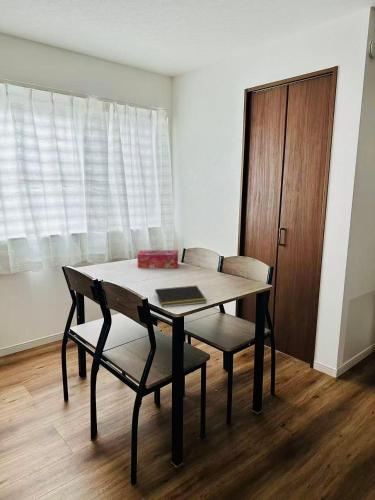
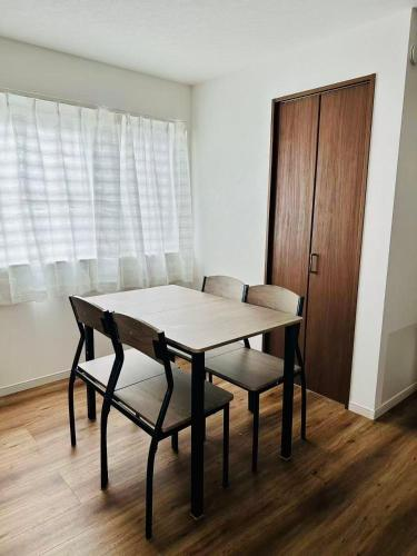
- notepad (180, 295)
- tissue box (158, 258)
